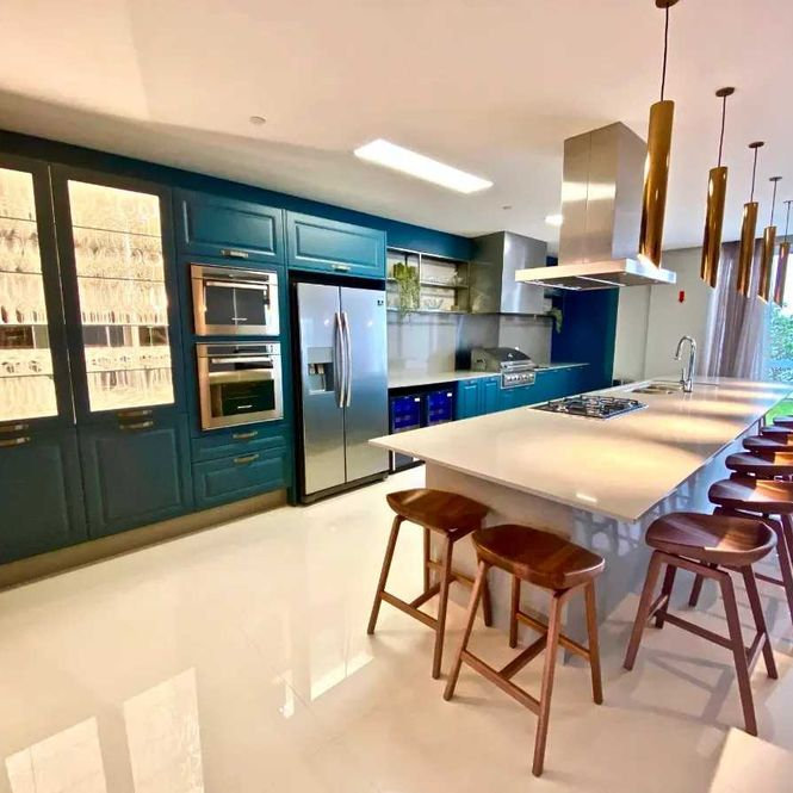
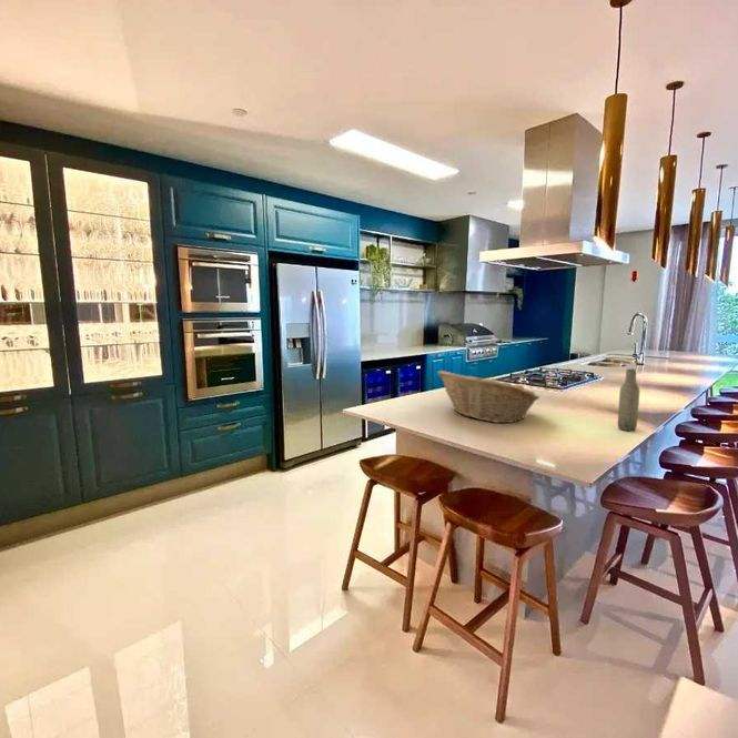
+ bottle (629, 398)
+ fruit basket (485, 392)
